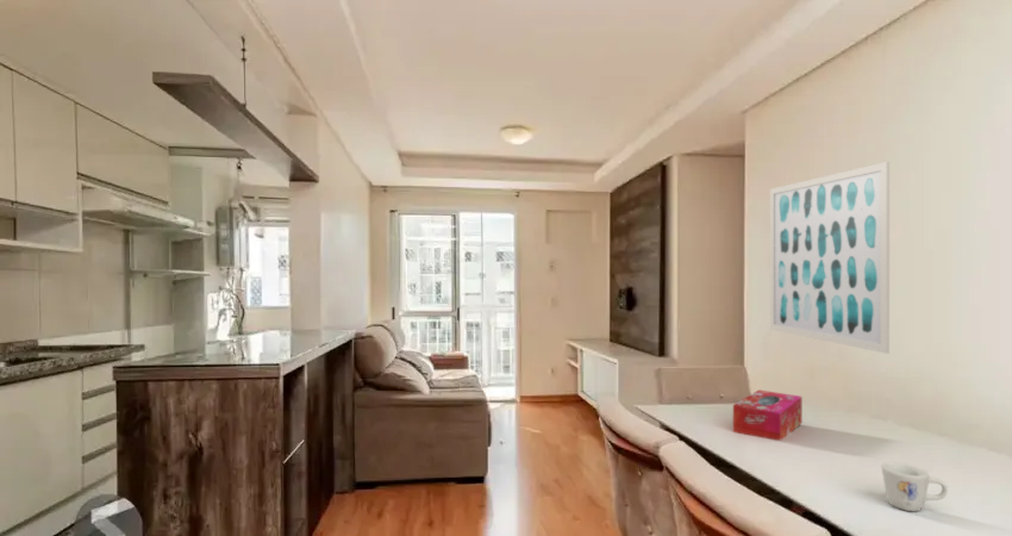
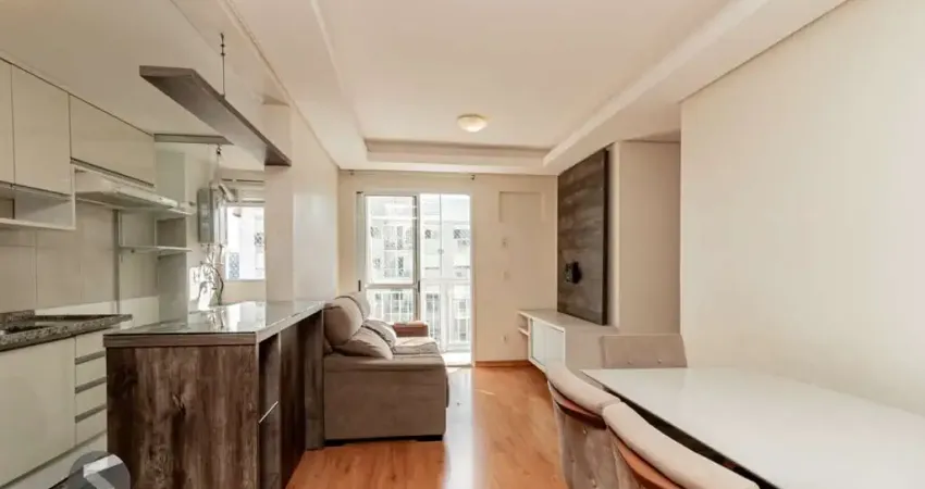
- wall art (820, 258)
- mug (913, 488)
- tissue box (768, 413)
